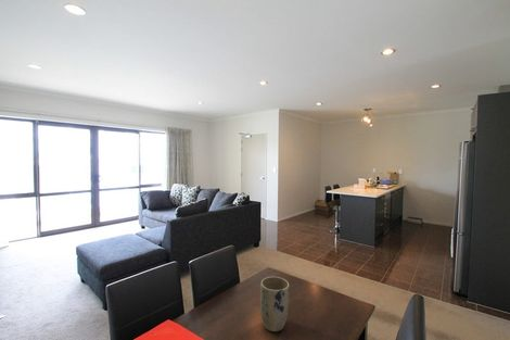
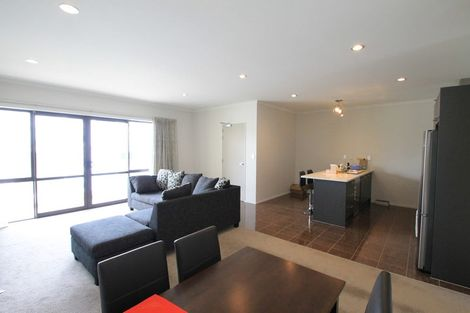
- plant pot (273, 303)
